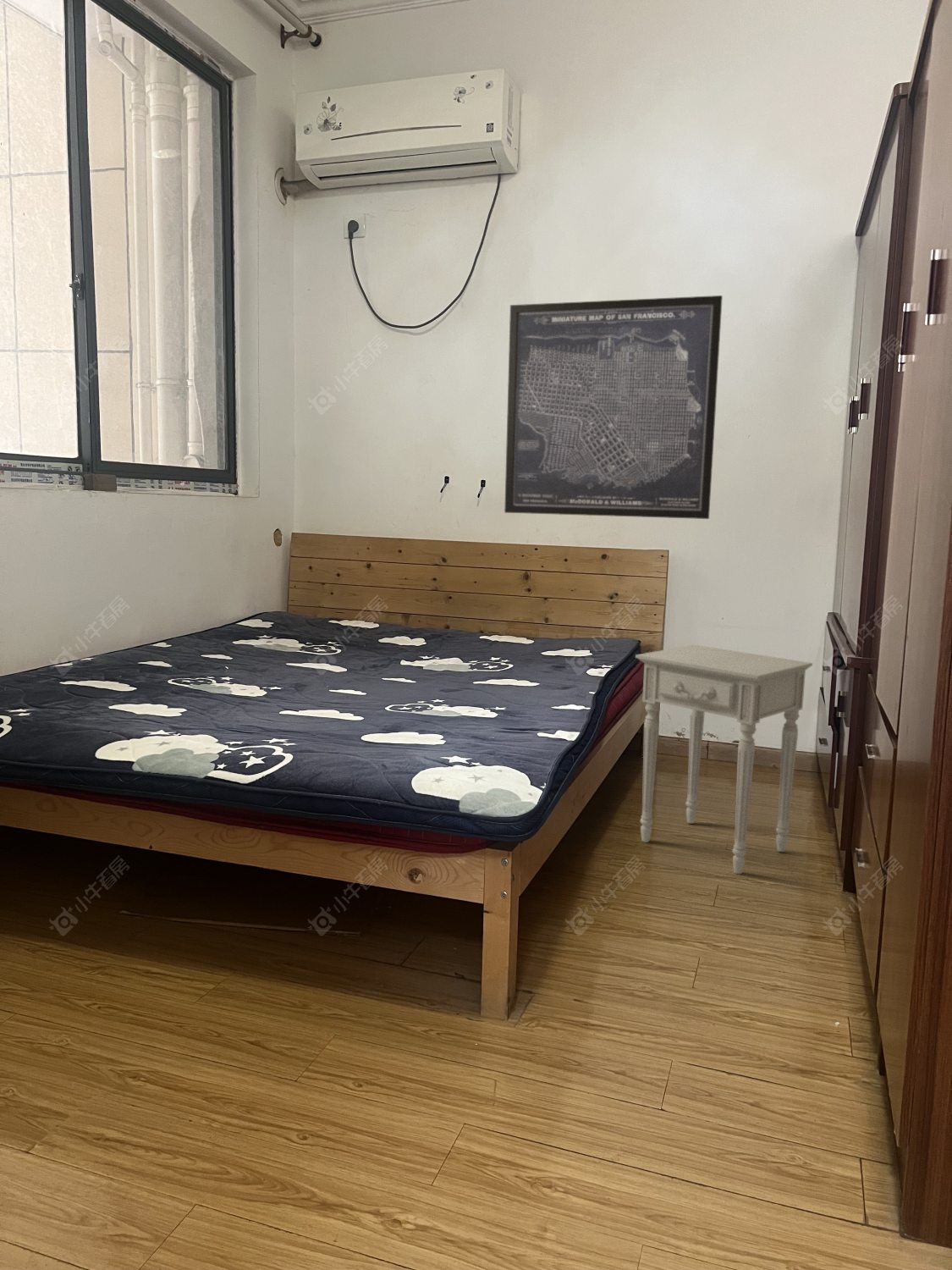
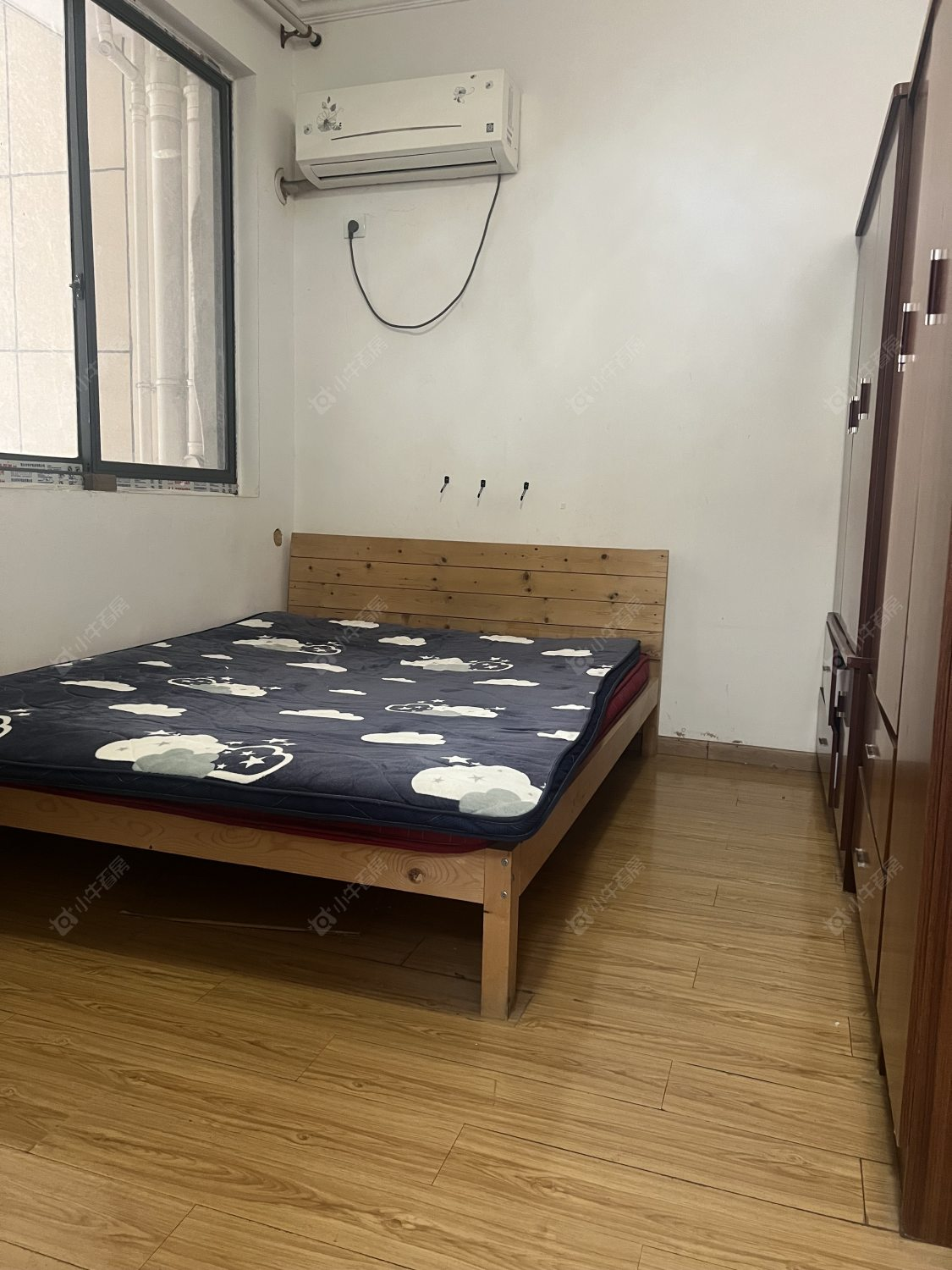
- nightstand (701, 750)
- wall art (608, 410)
